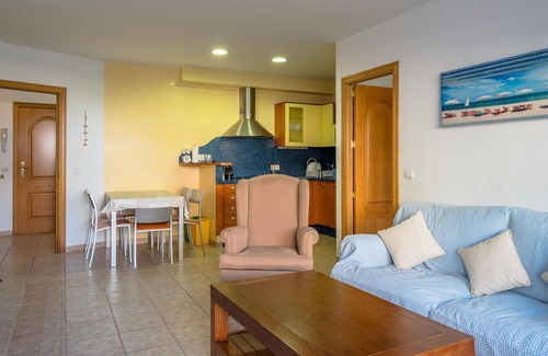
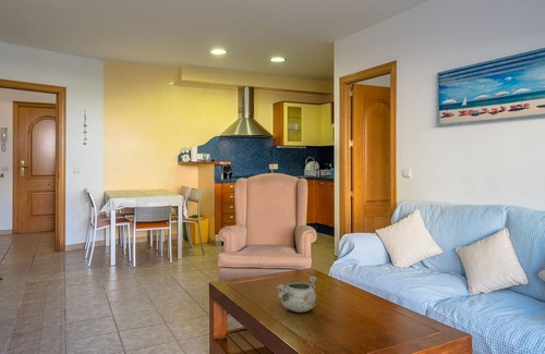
+ decorative bowl (298, 294)
